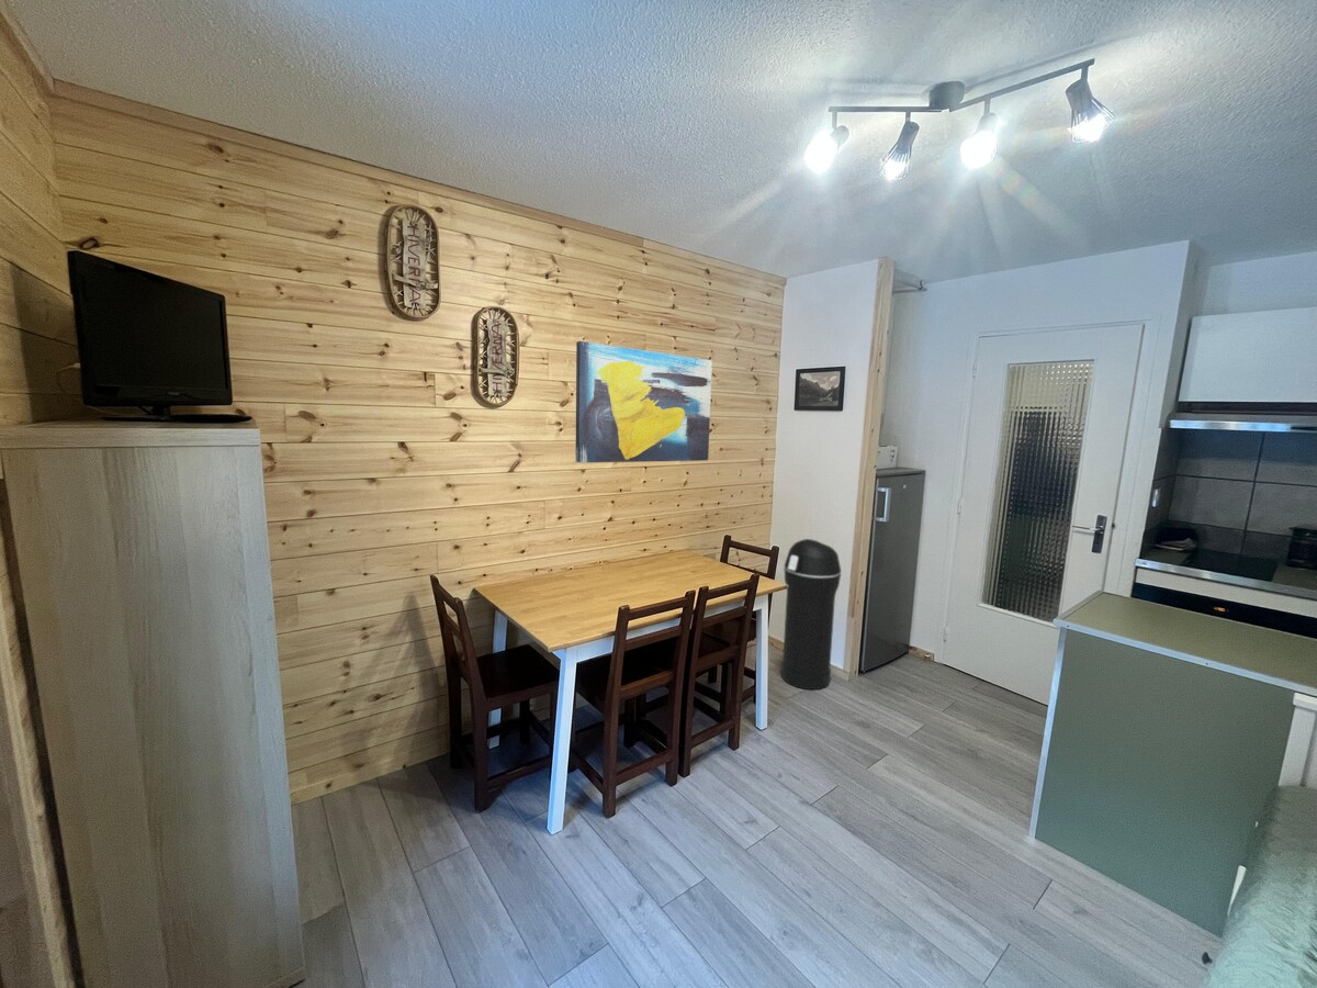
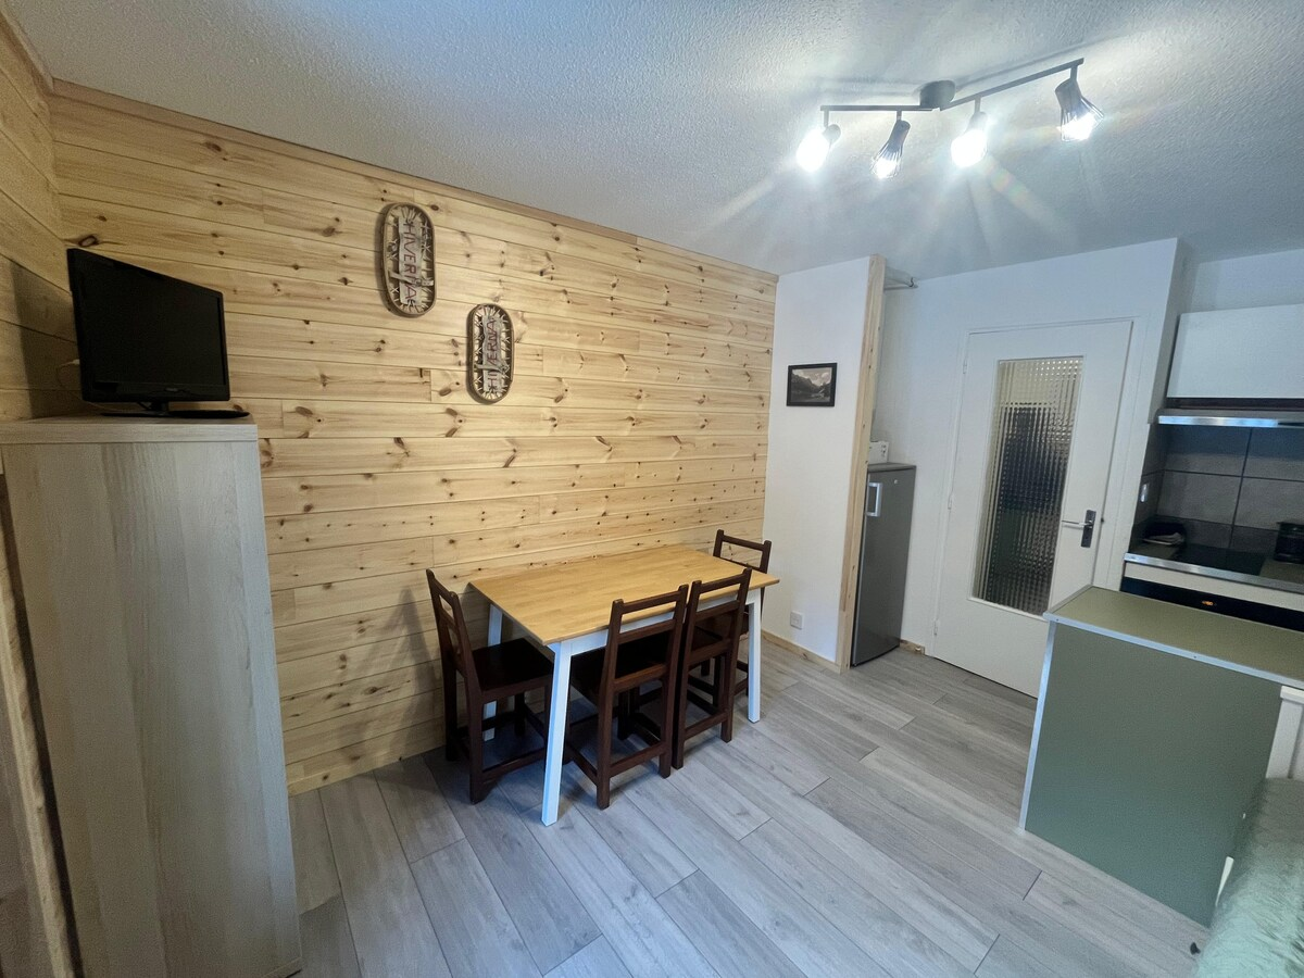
- trash can (808, 609)
- wall art (649, 407)
